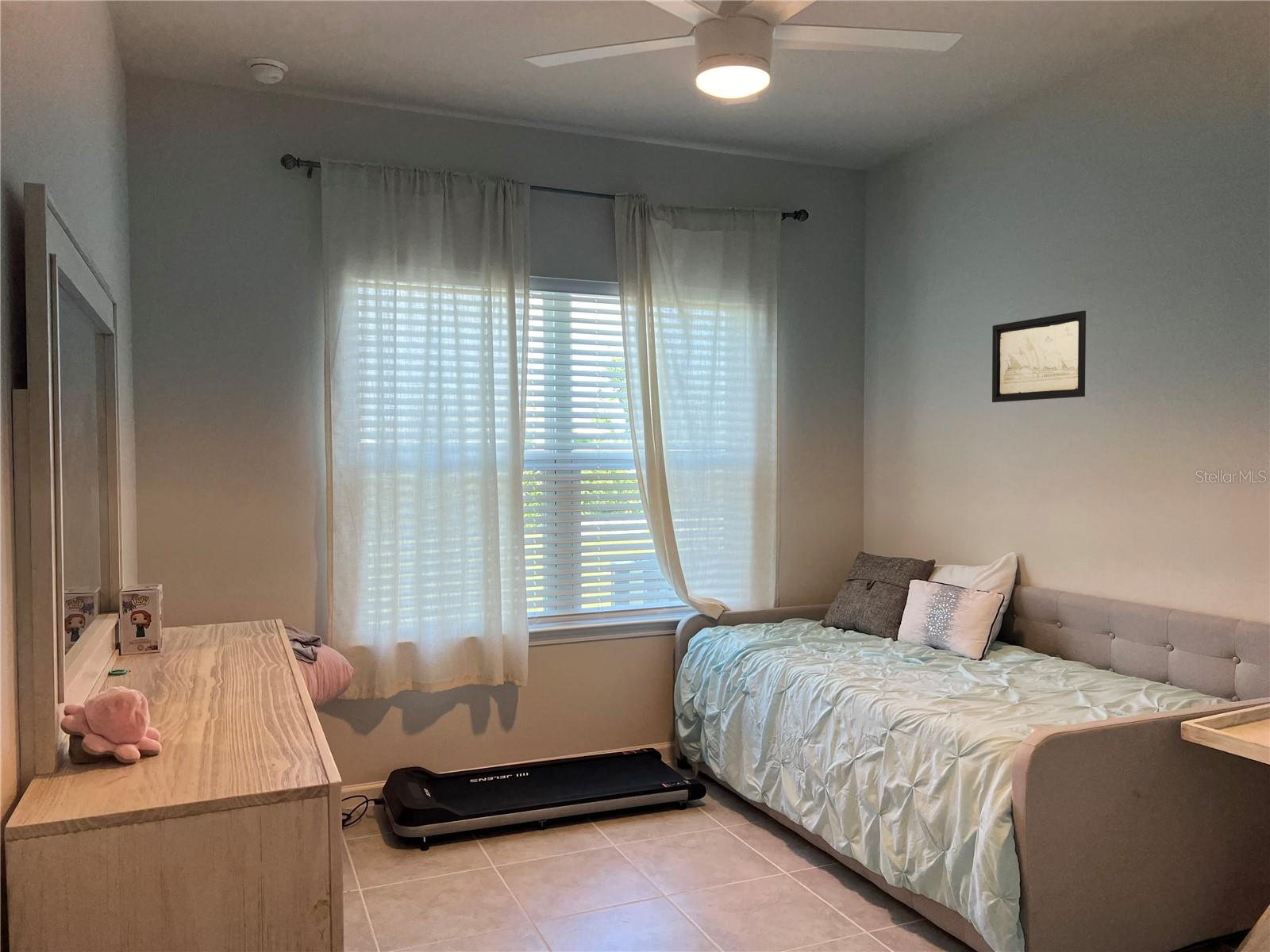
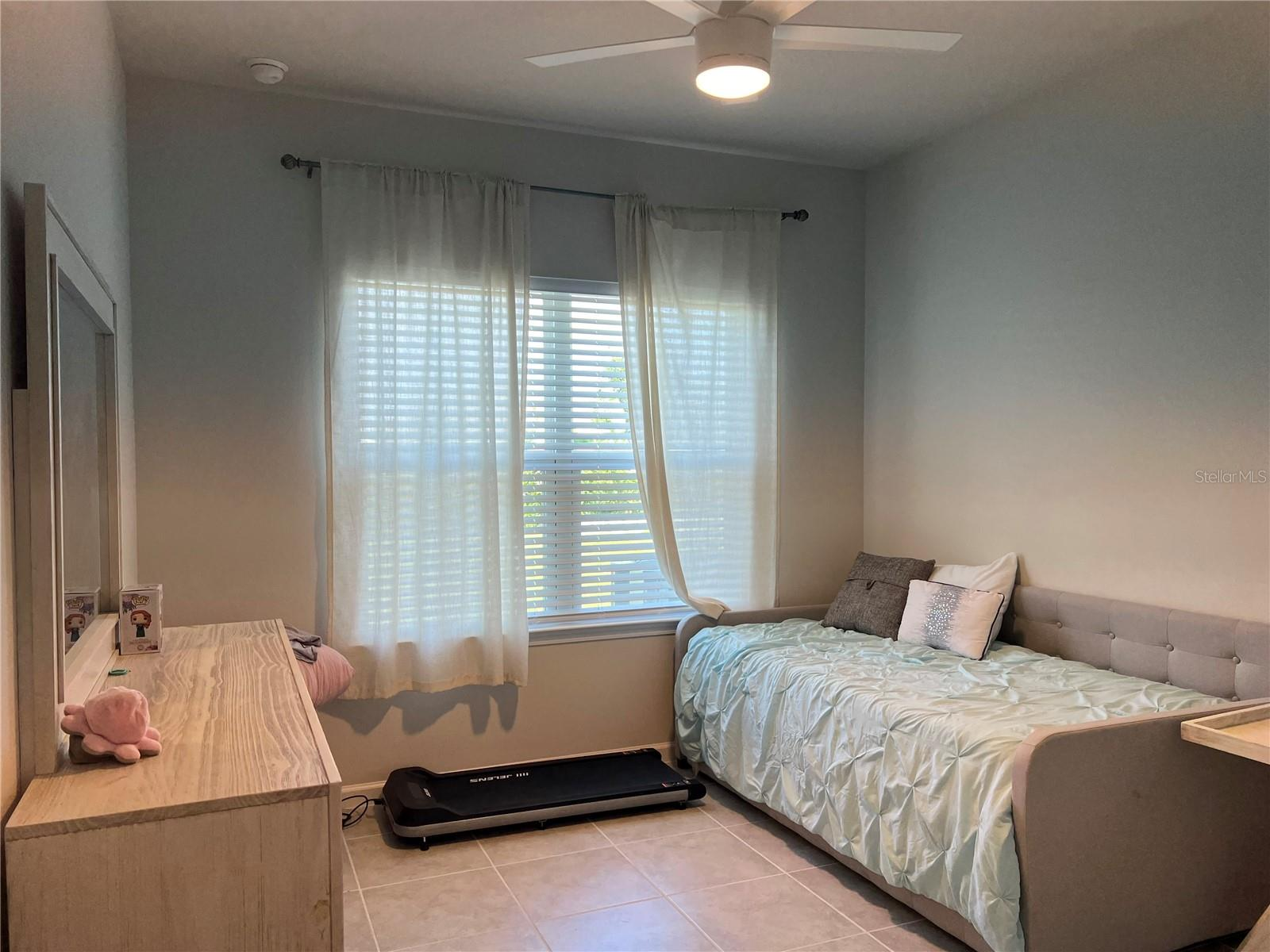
- wall art (1036, 359)
